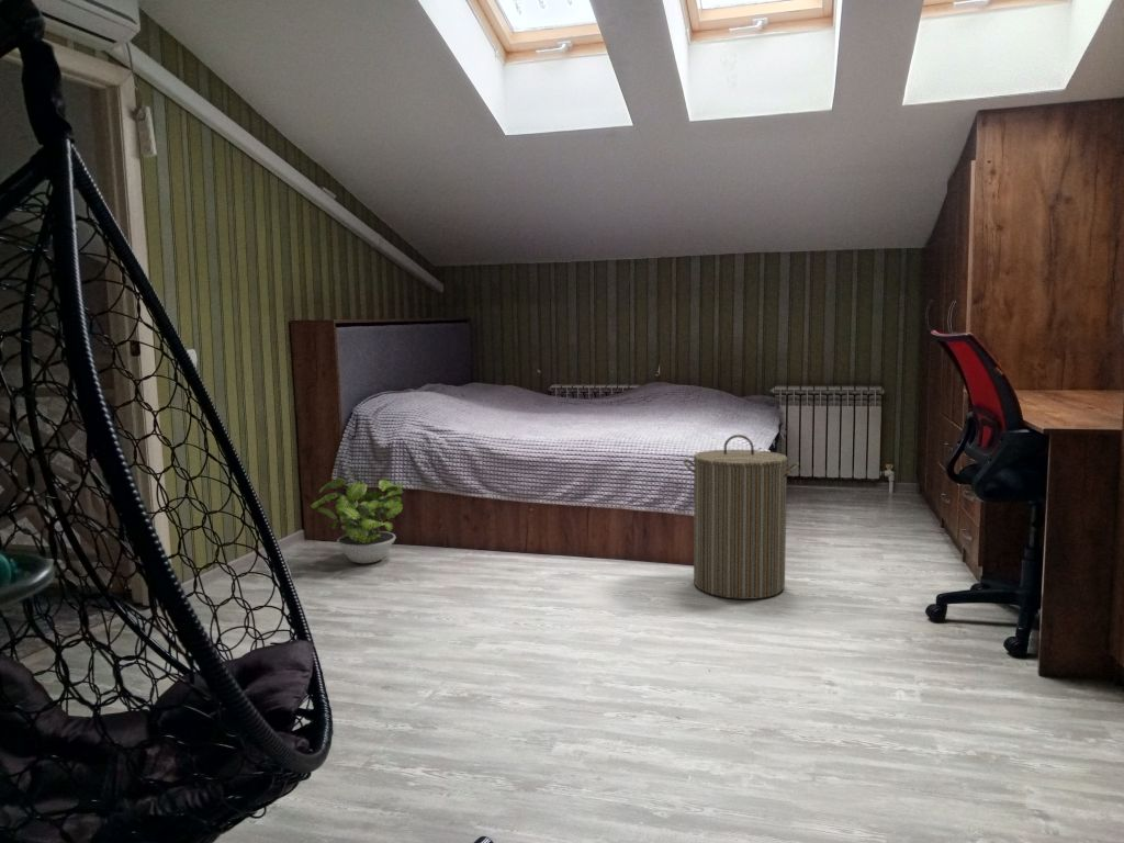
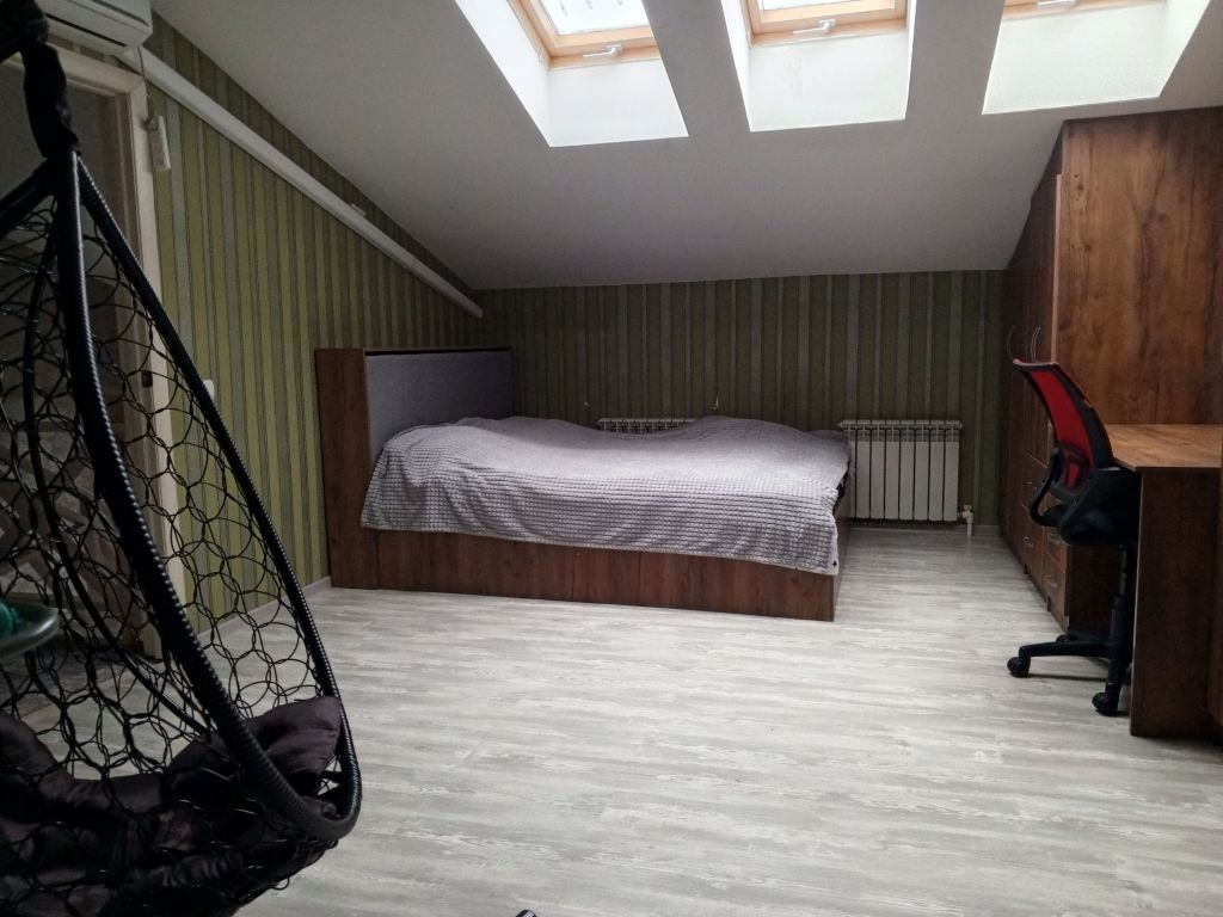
- potted plant (360, 517)
- laundry hamper (739, 510)
